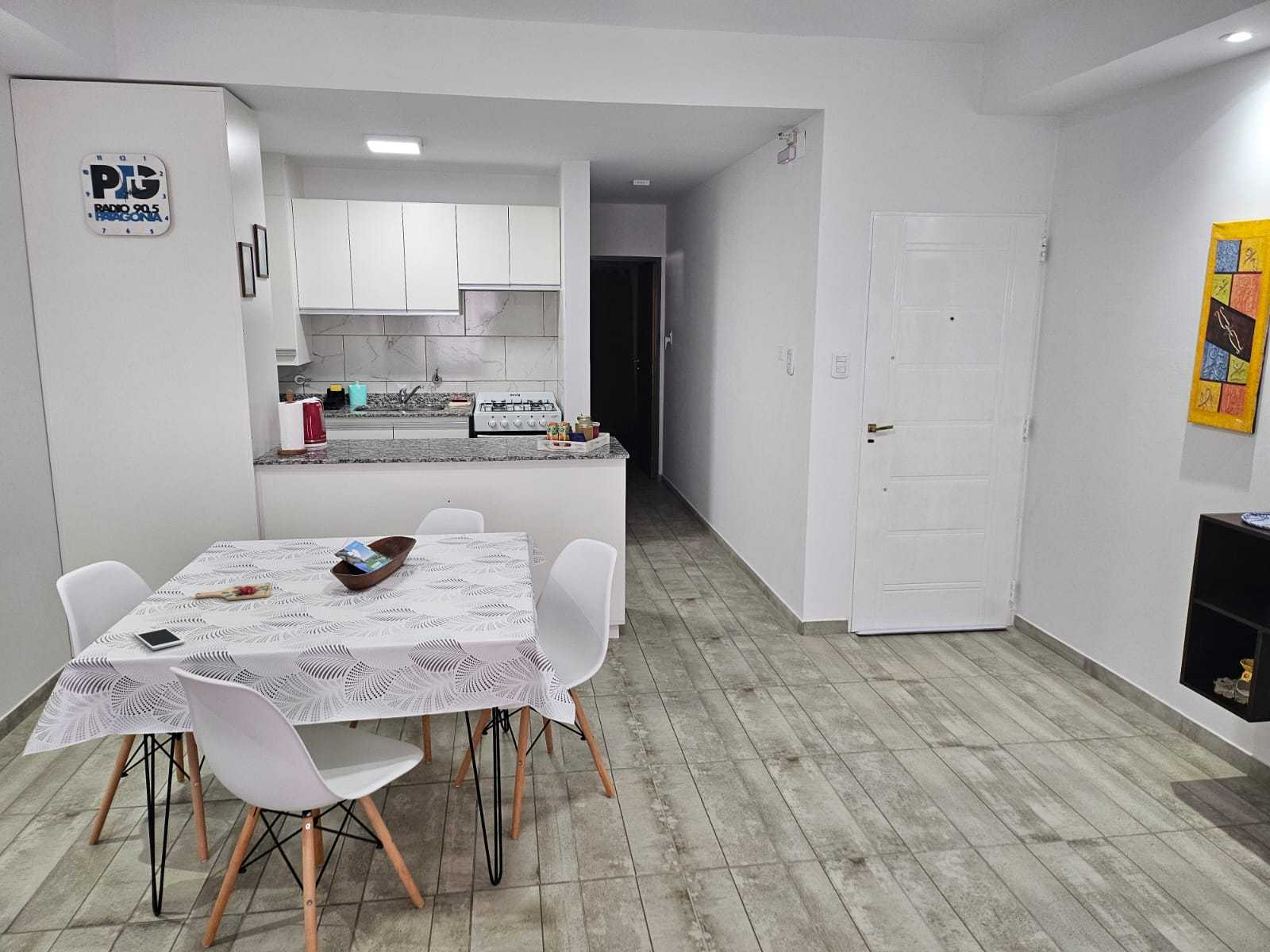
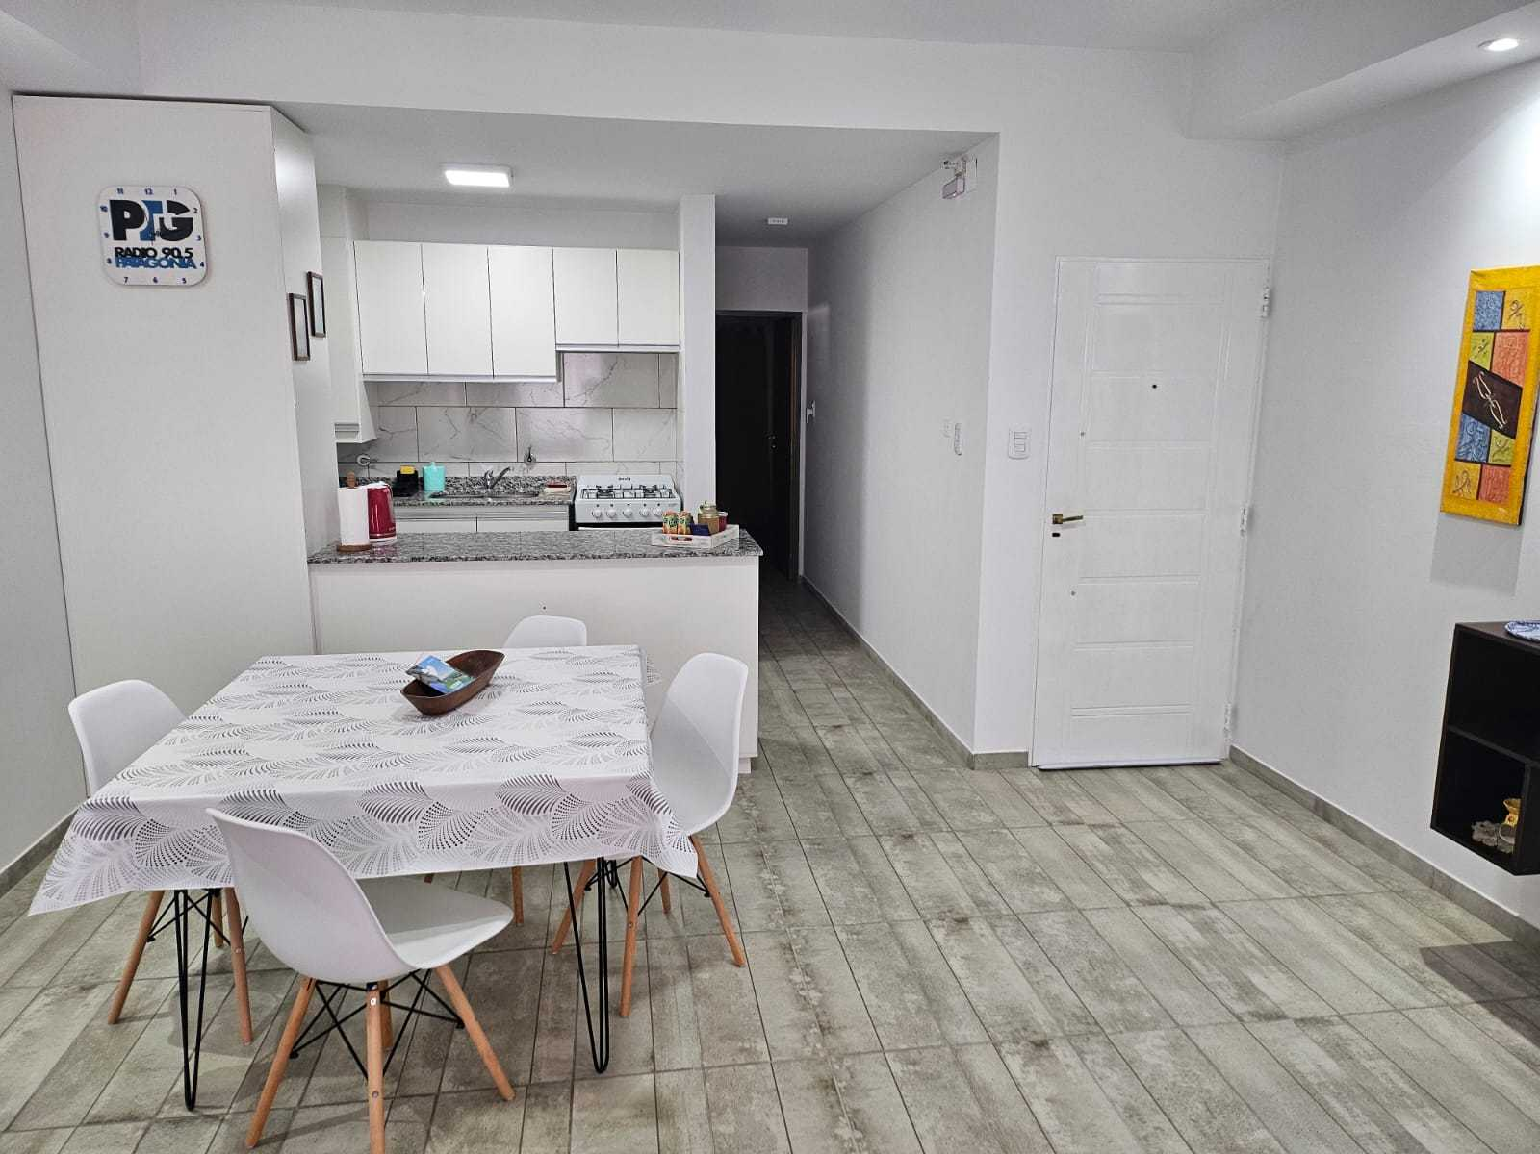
- cutting board (233, 589)
- cell phone (159, 638)
